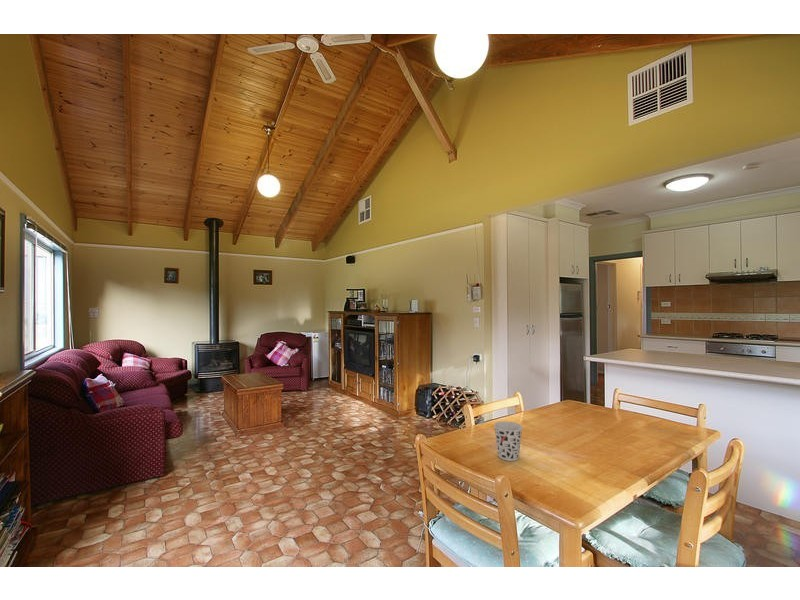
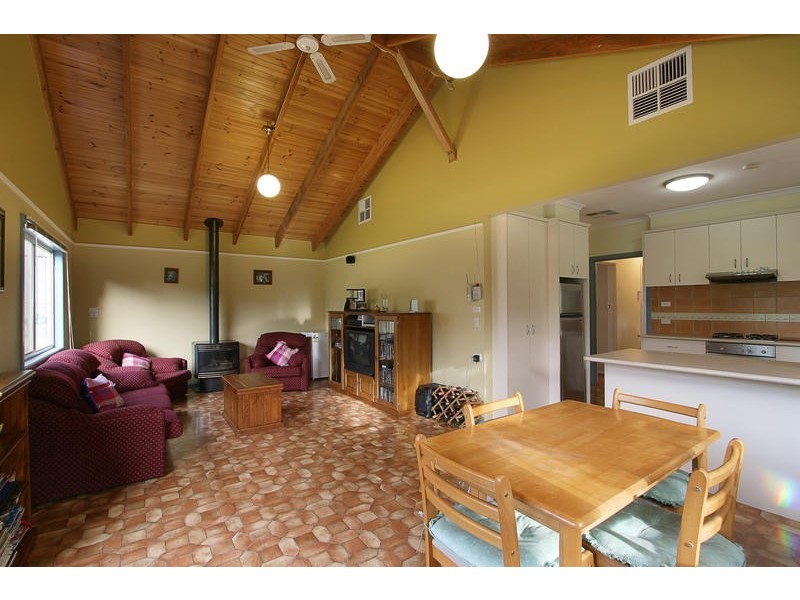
- cup (508, 441)
